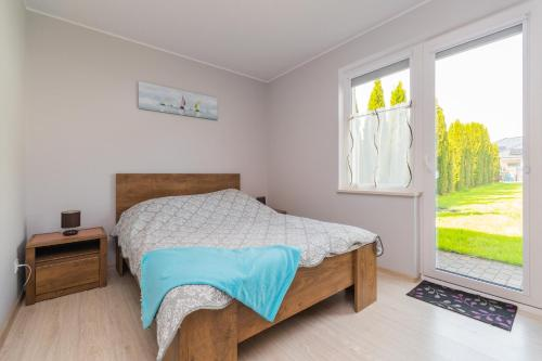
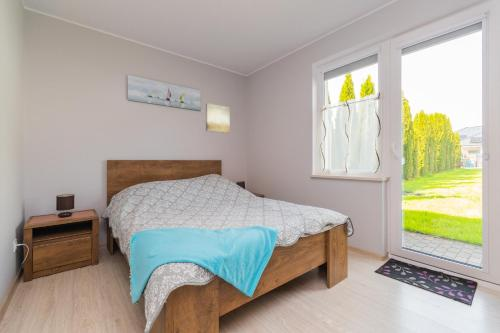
+ wall art (218, 118)
